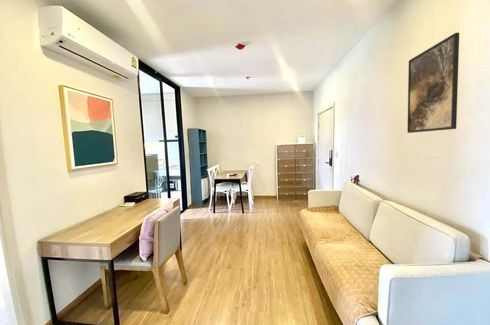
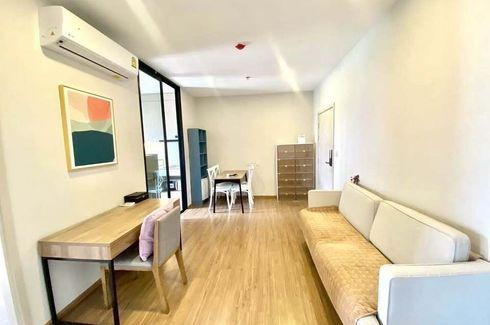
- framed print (429, 90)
